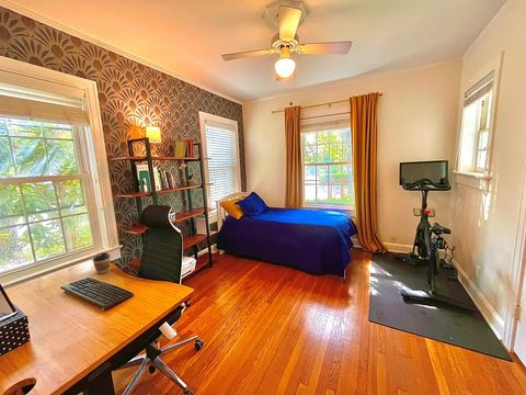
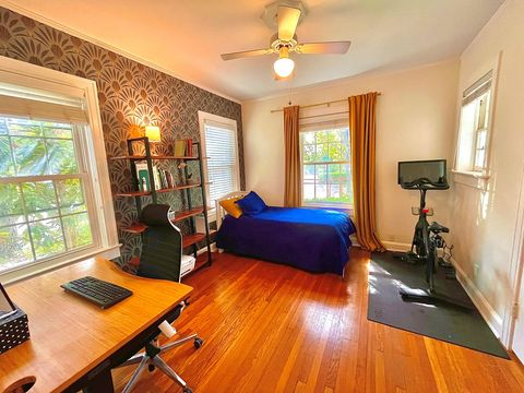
- coffee cup (102, 261)
